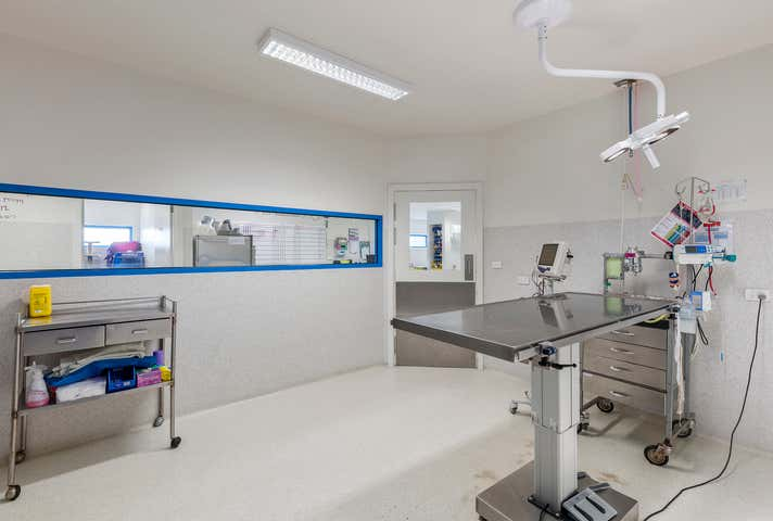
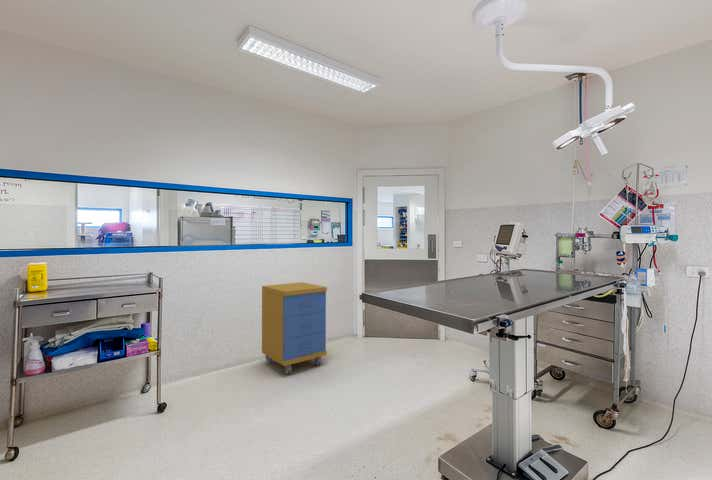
+ storage cabinet (294, 325)
